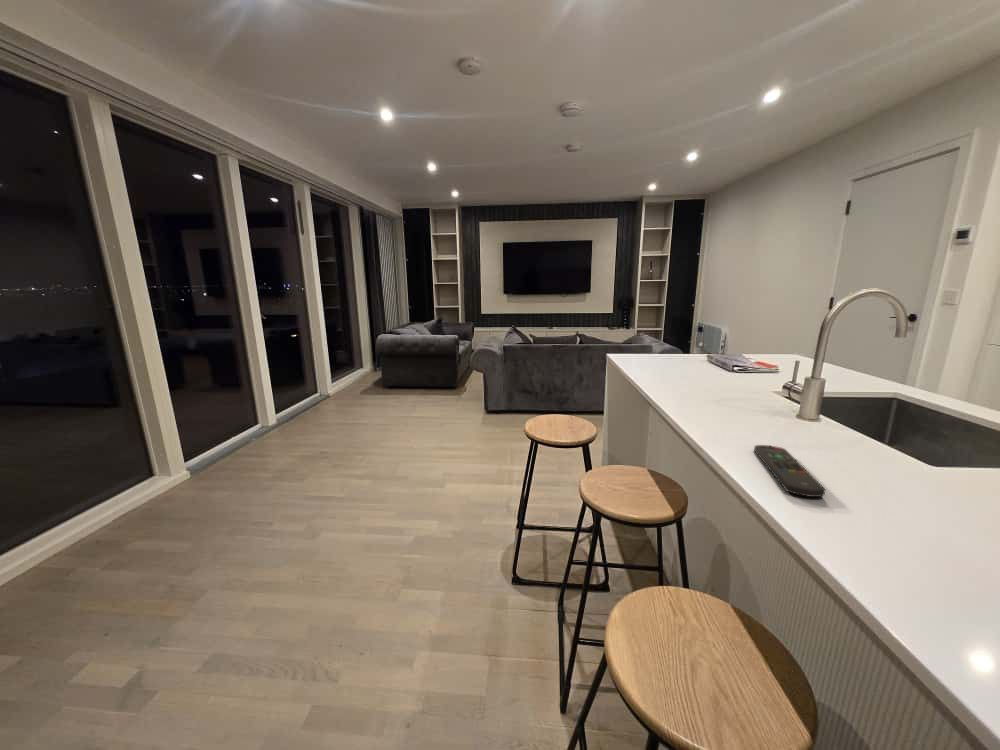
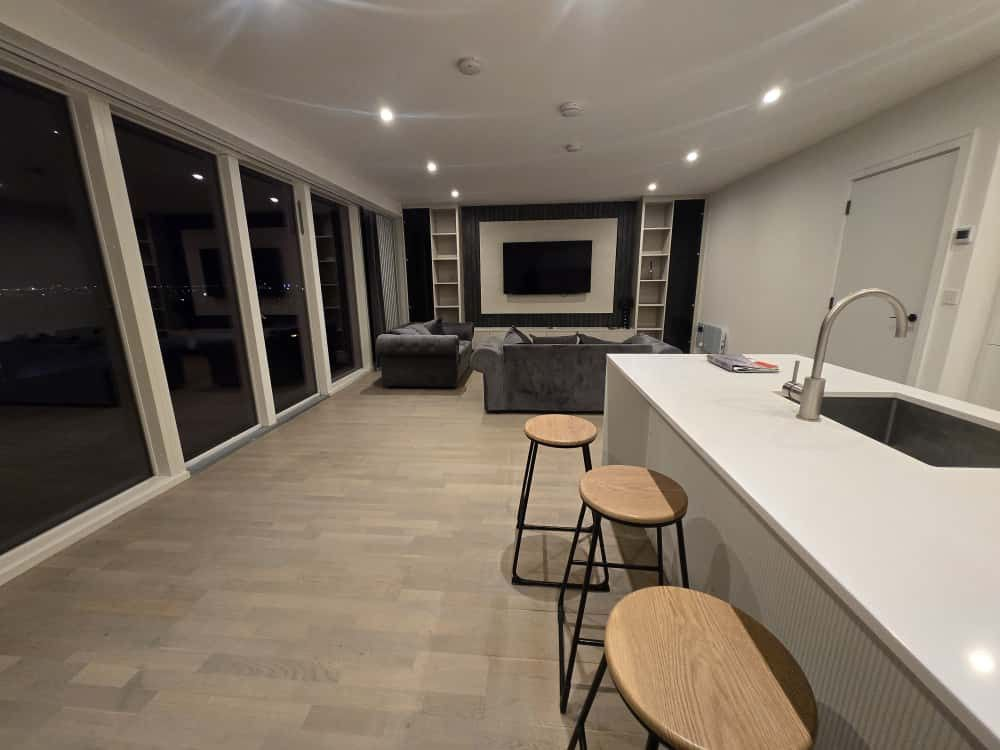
- remote control (785, 467)
